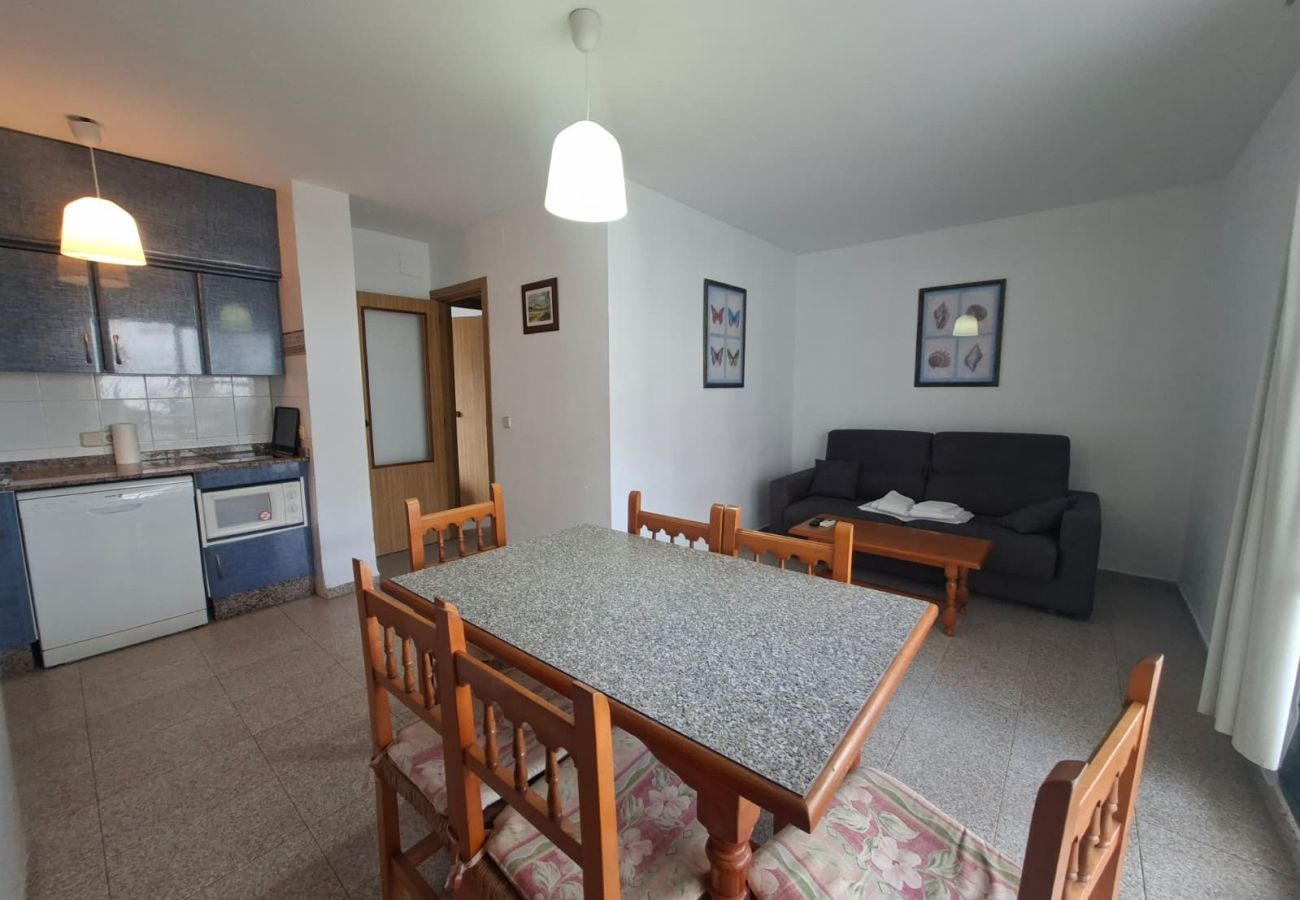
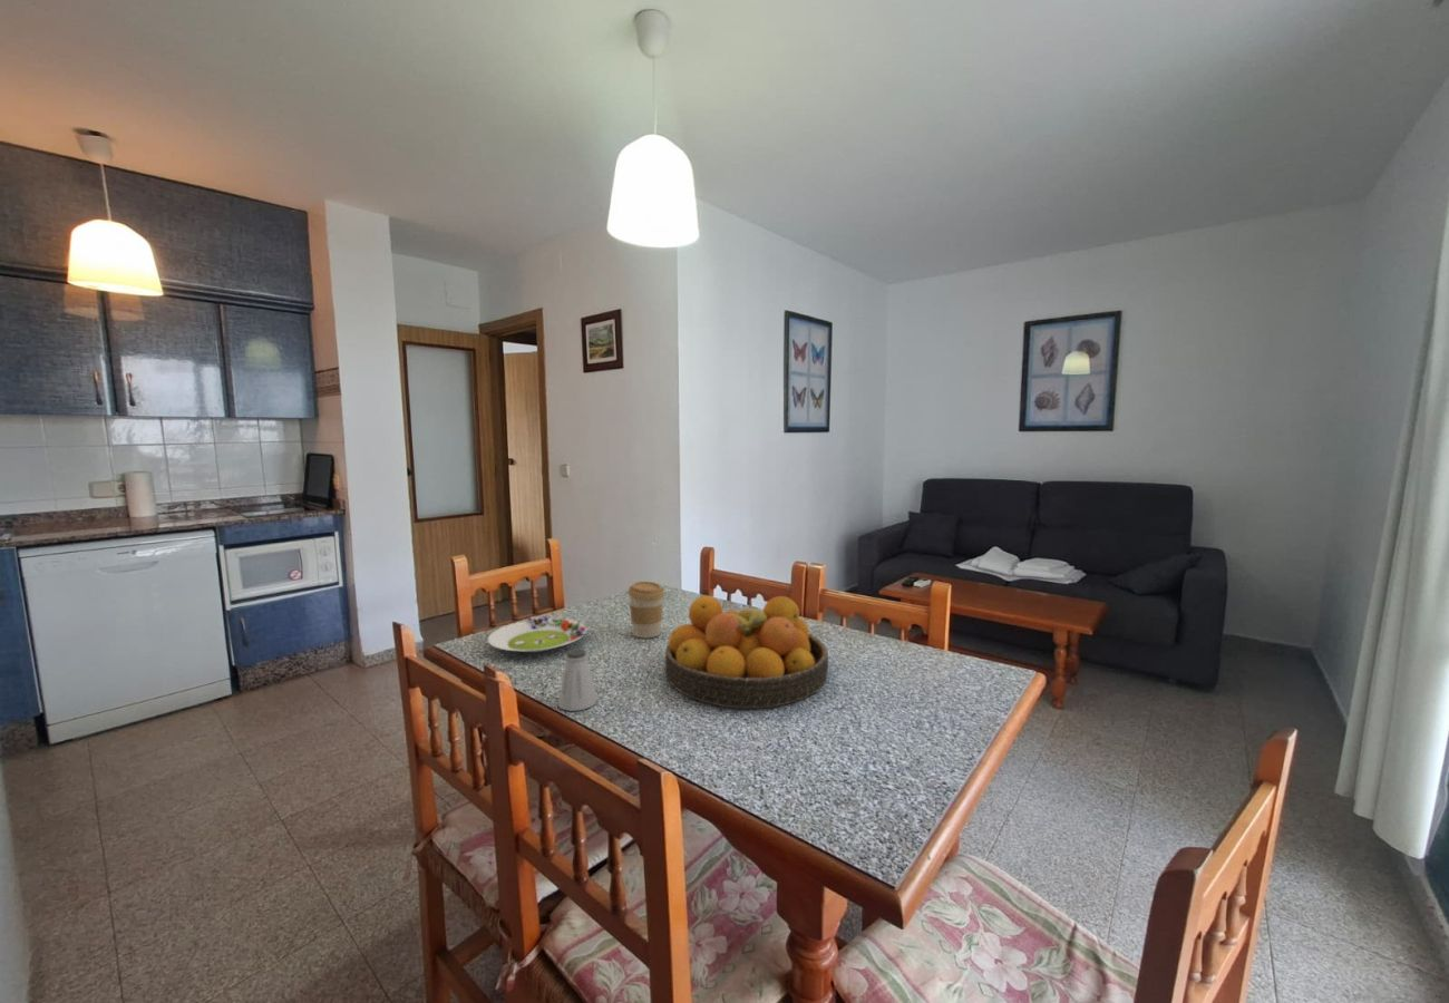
+ salad plate (538, 635)
+ fruit bowl (746, 636)
+ coffee cup (646, 608)
+ saltshaker (576, 676)
